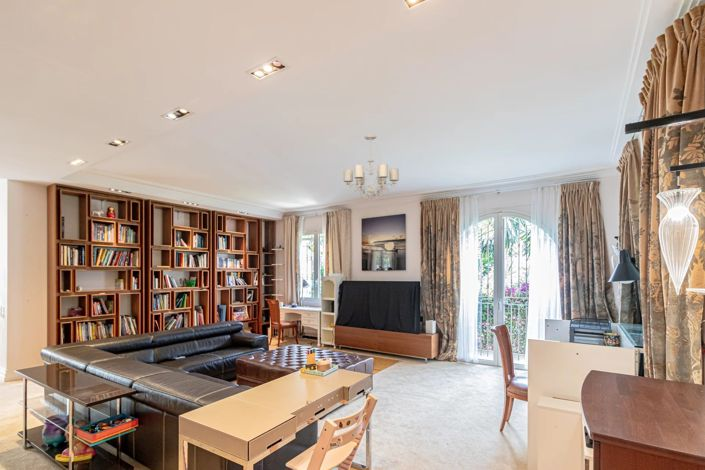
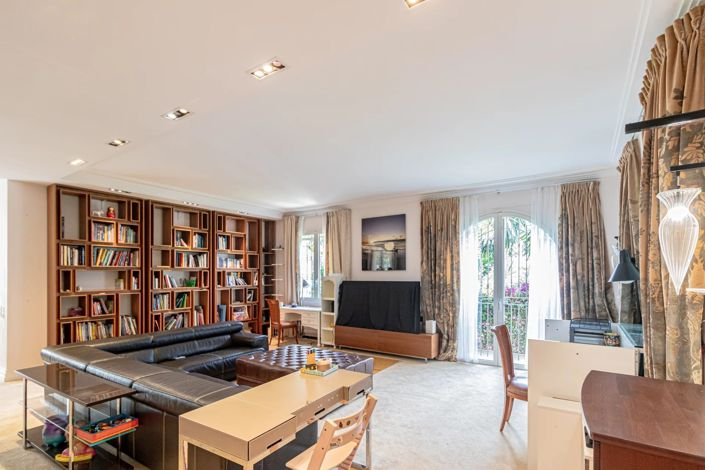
- chandelier (370, 167)
